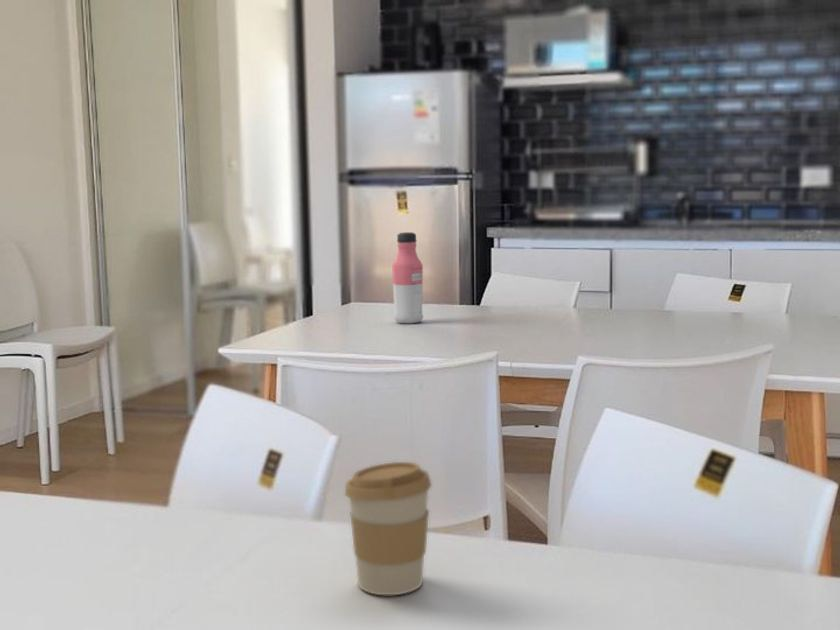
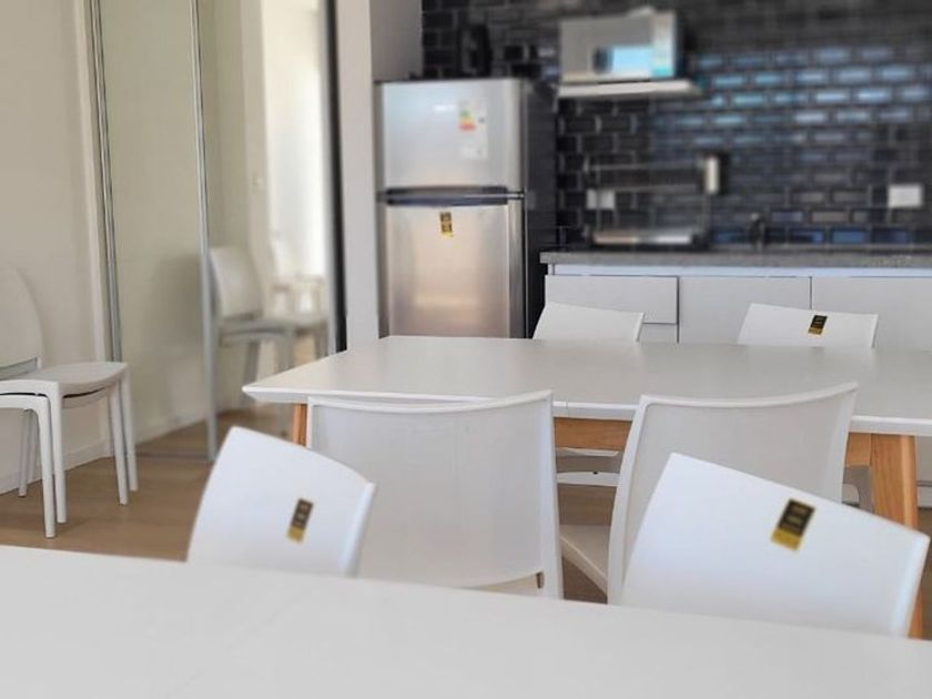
- water bottle (407, 277)
- coffee cup (389, 525)
